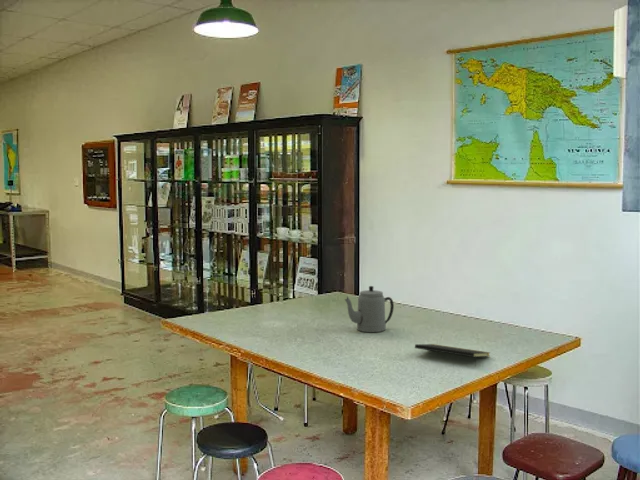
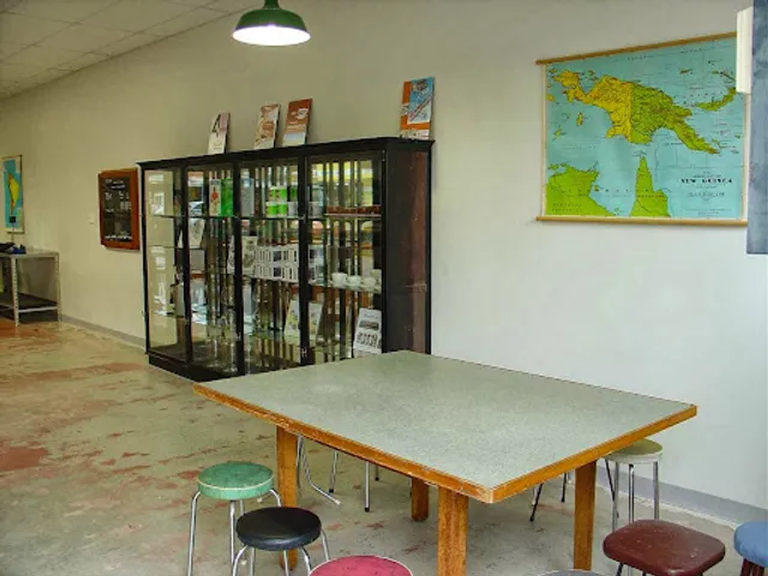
- notepad (452, 350)
- teapot (369, 307)
